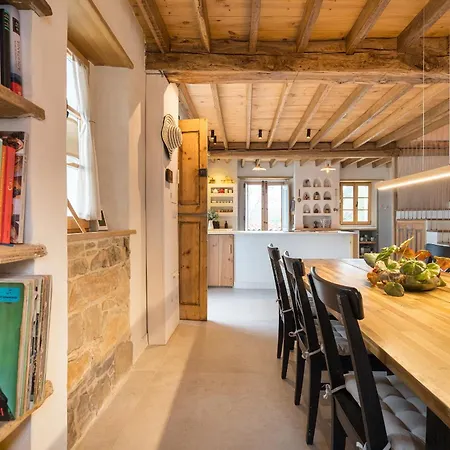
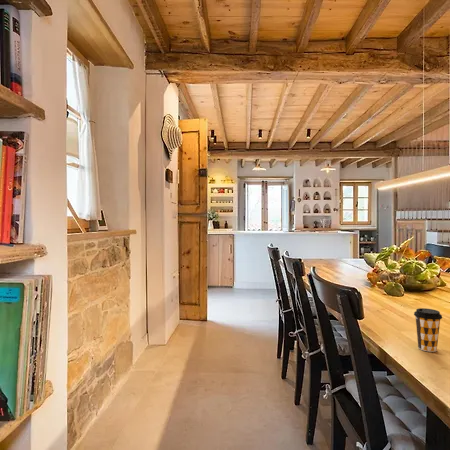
+ coffee cup (427, 329)
